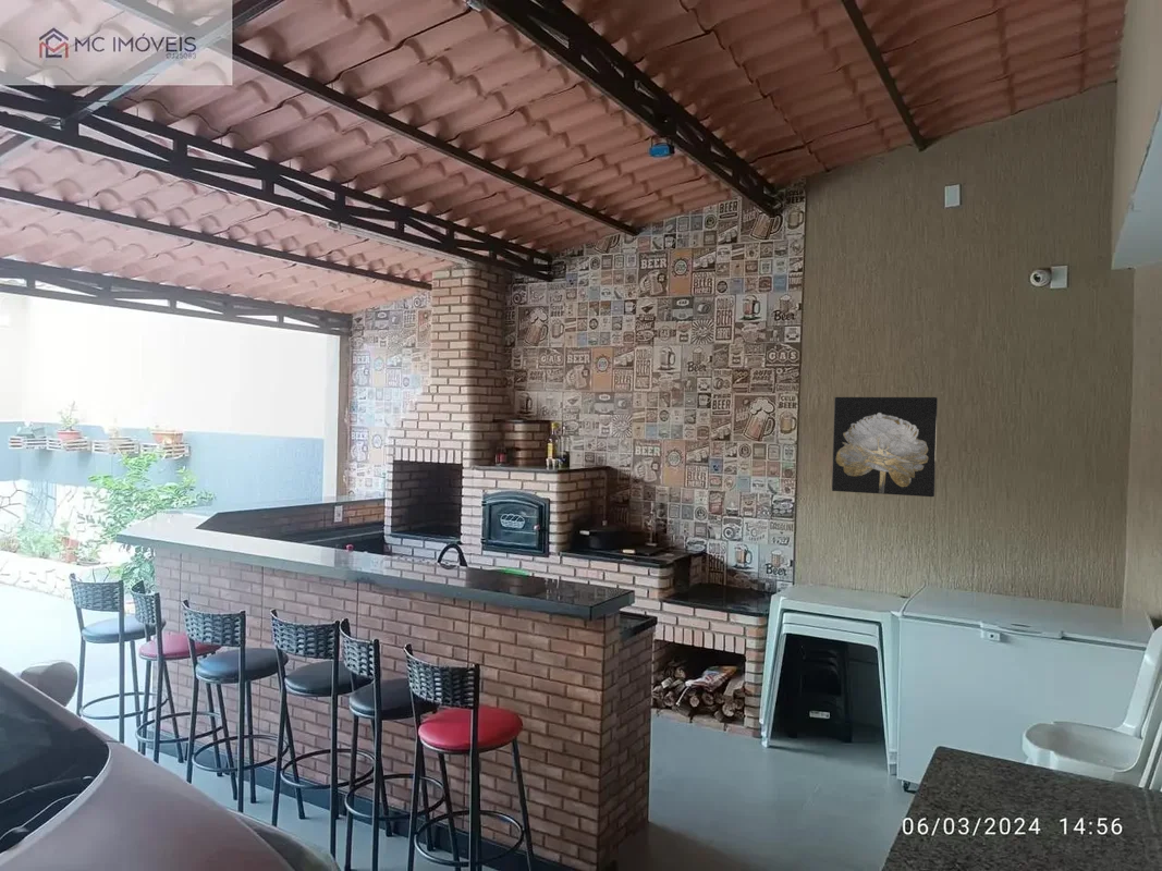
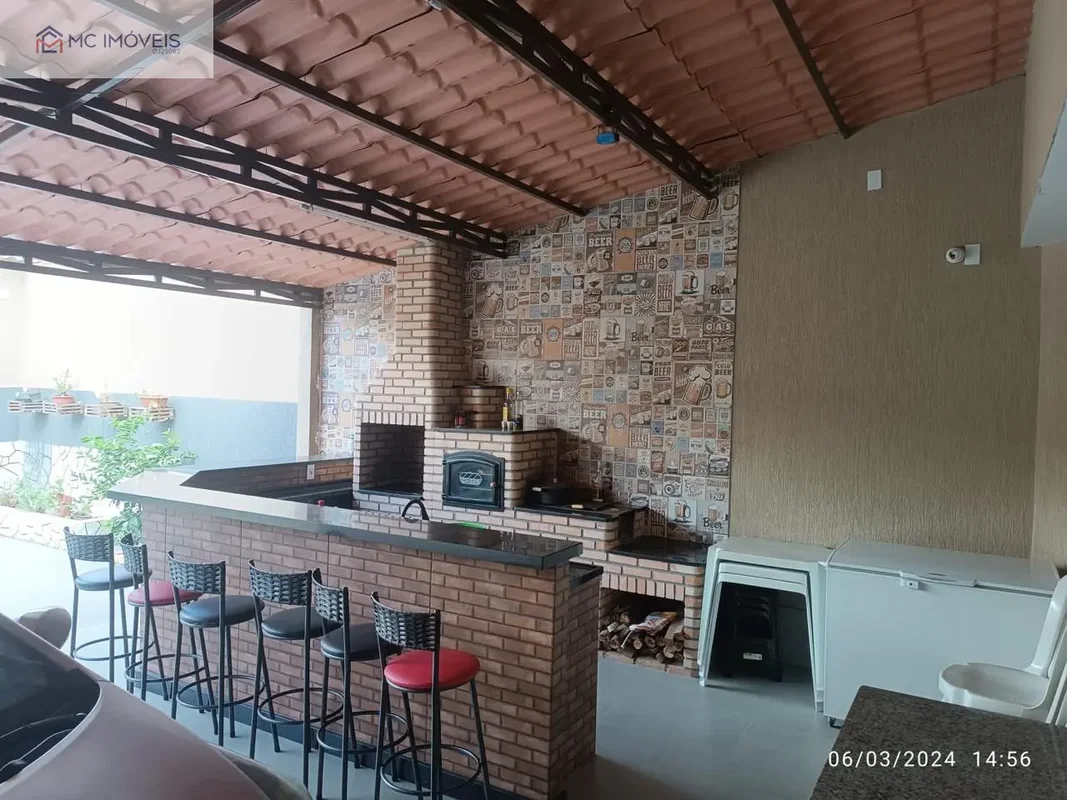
- wall art (883, 445)
